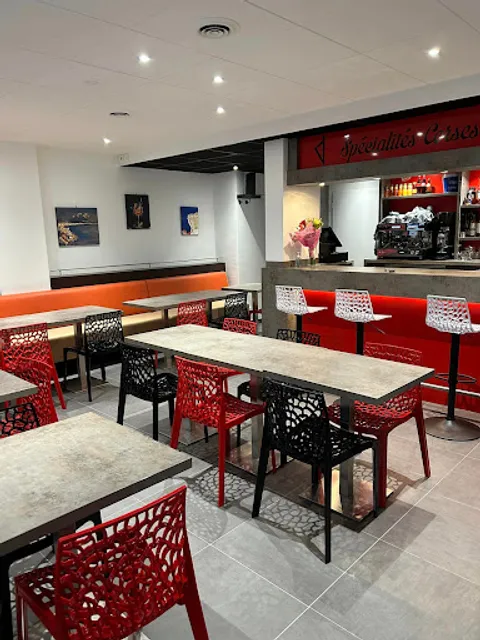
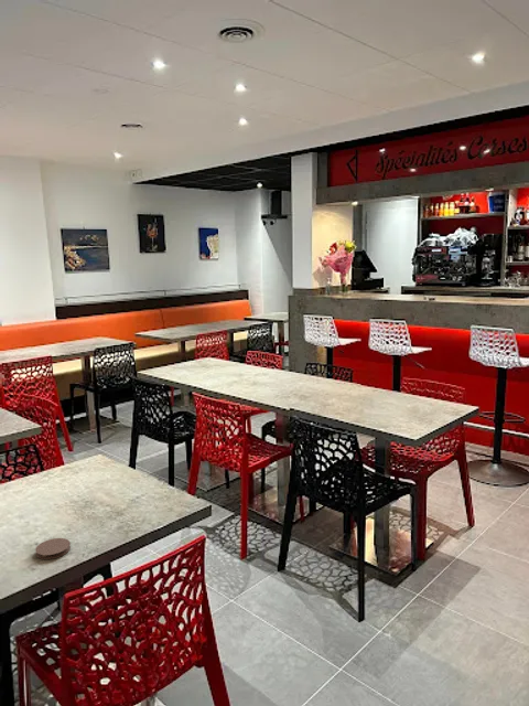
+ coaster (53, 548)
